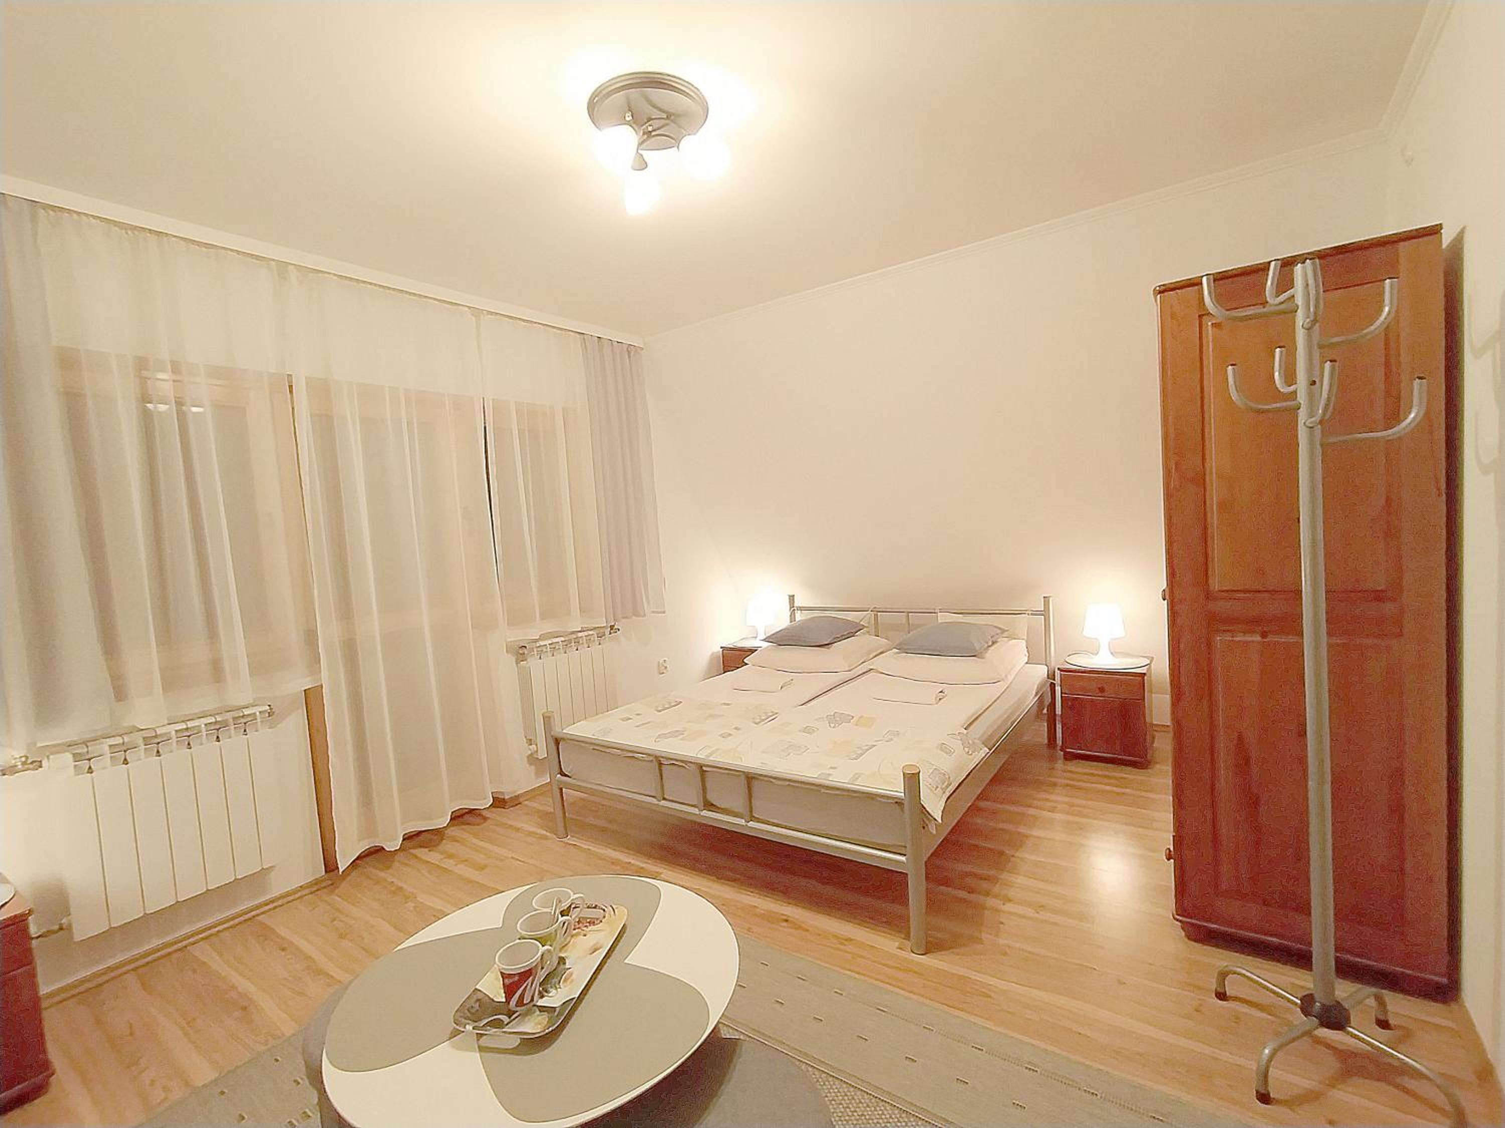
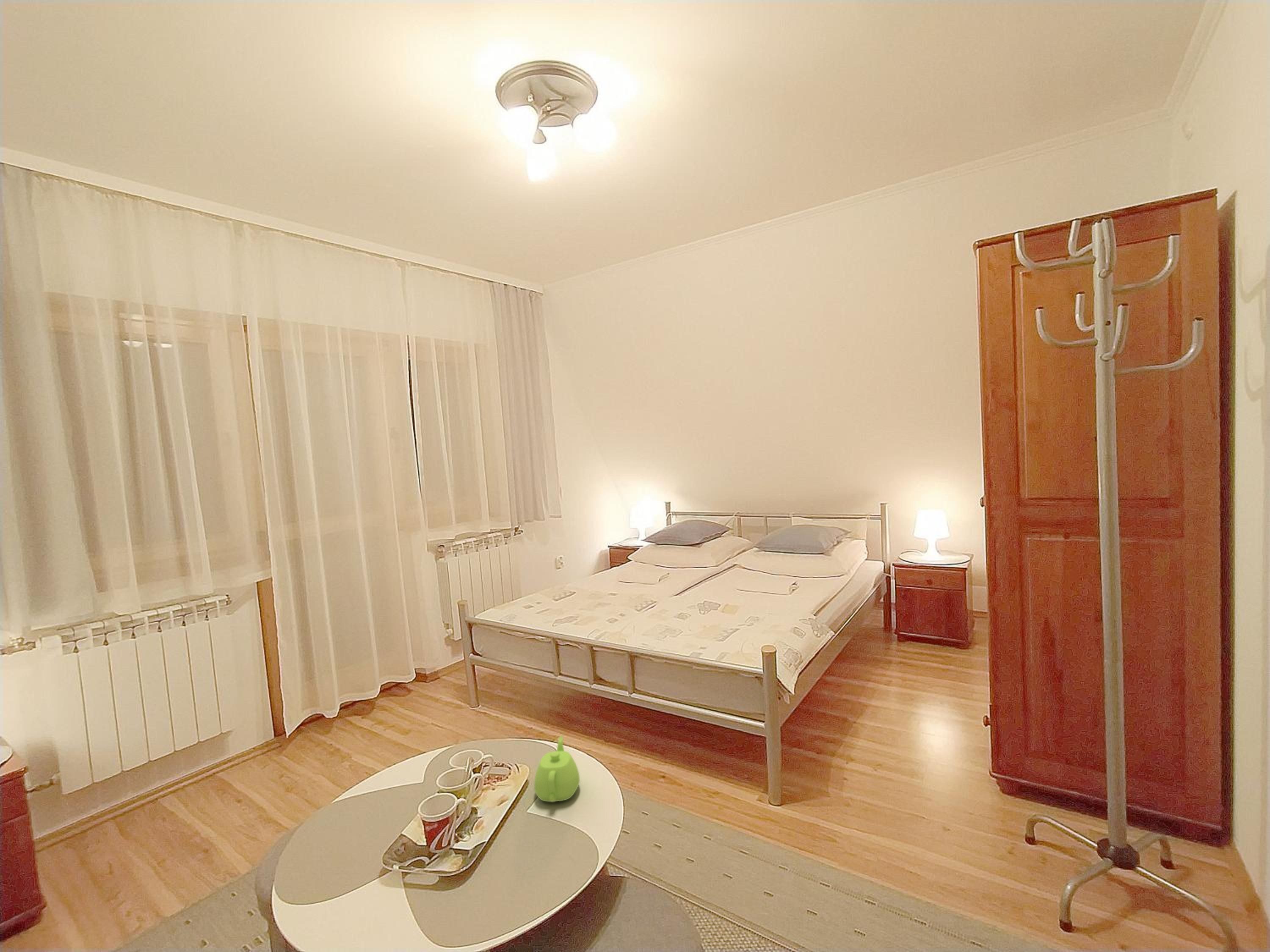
+ teapot (557, 770)
